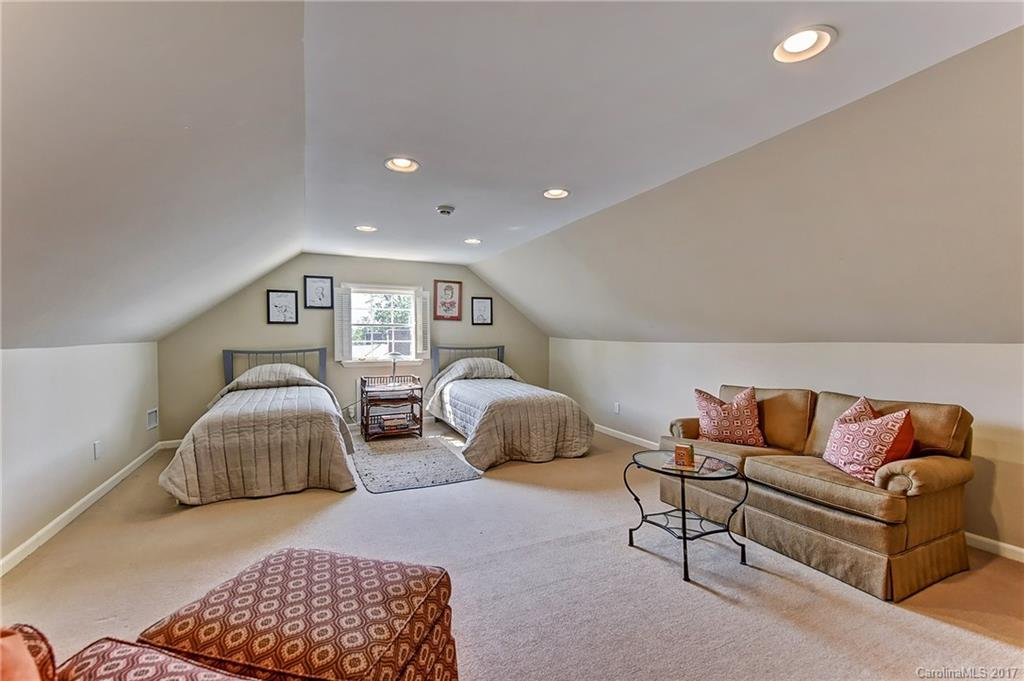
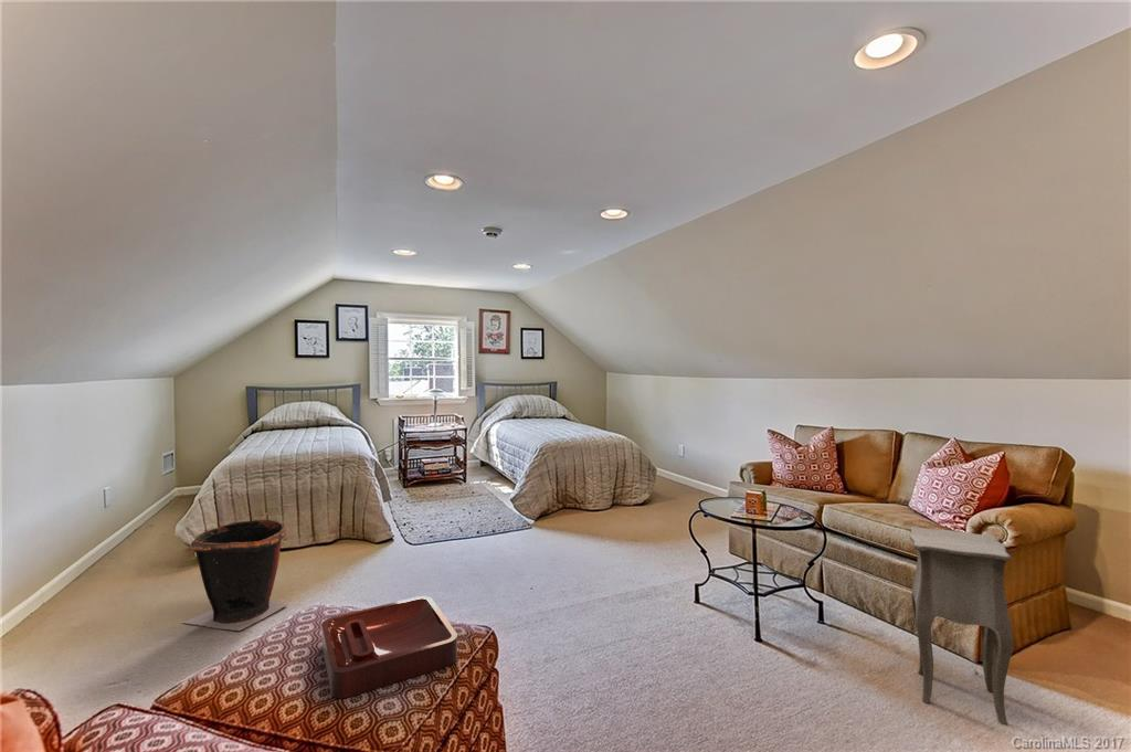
+ waste bin (242, 568)
+ side table (956, 617)
+ decorative tray (388, 639)
